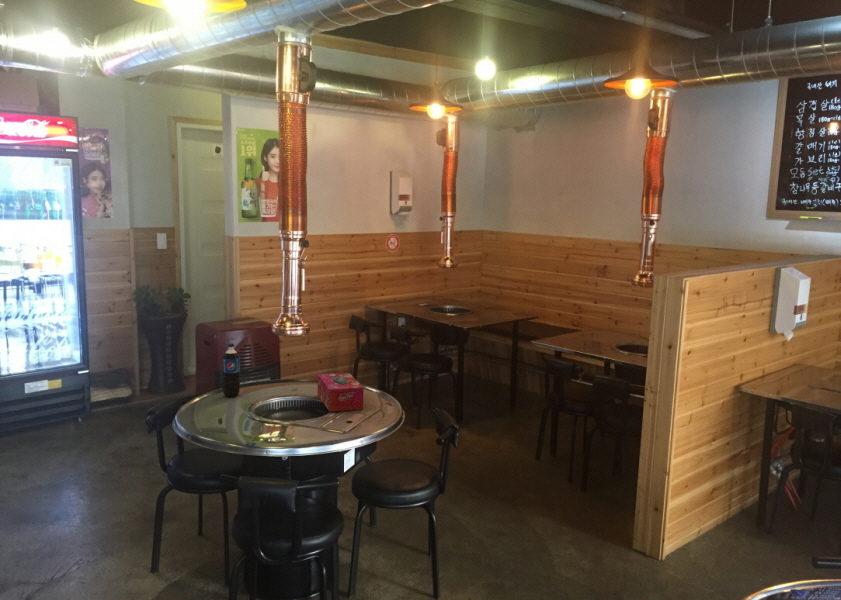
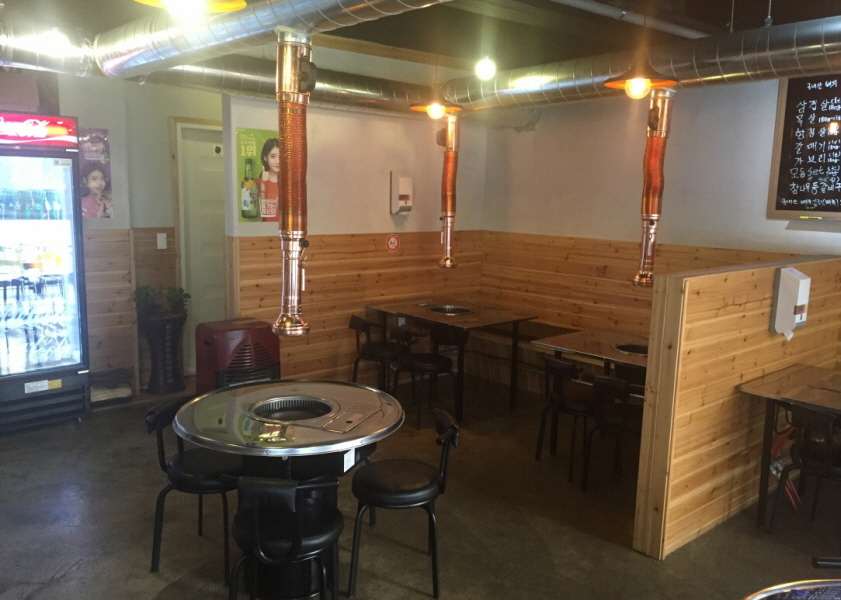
- pop (231, 369)
- tissue box (339, 391)
